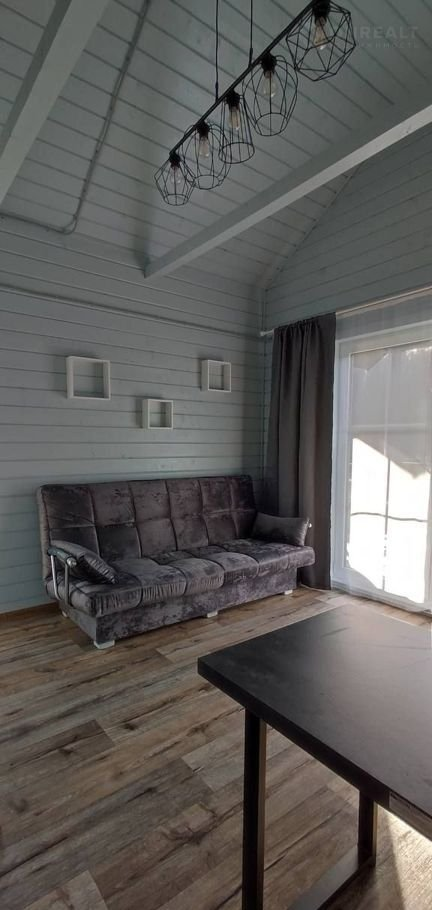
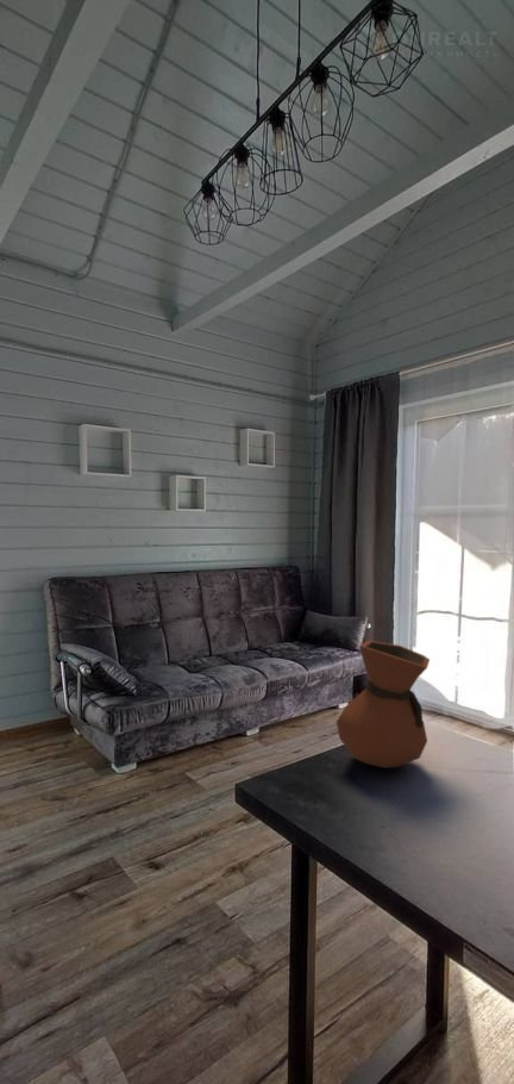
+ vase (384, 703)
